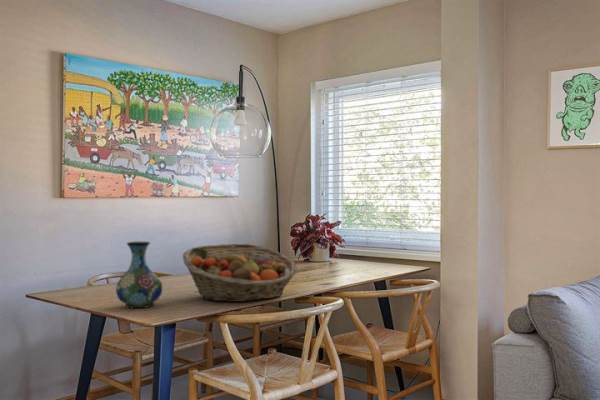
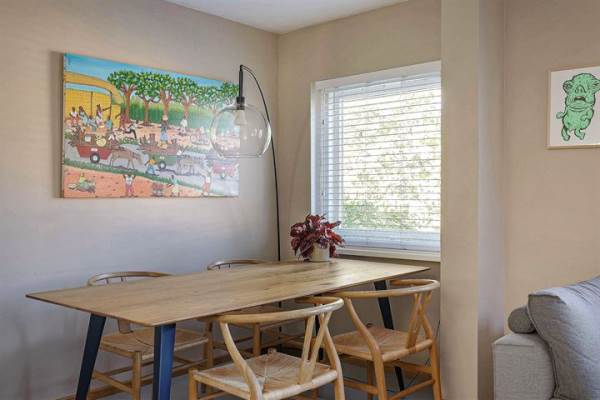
- fruit basket (240, 271)
- vase (139, 274)
